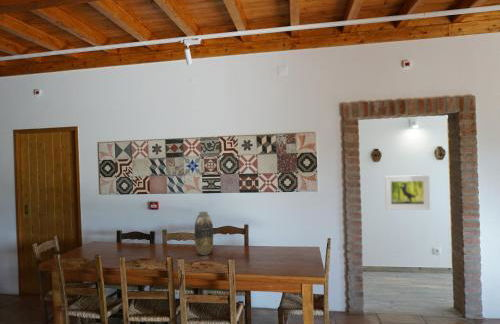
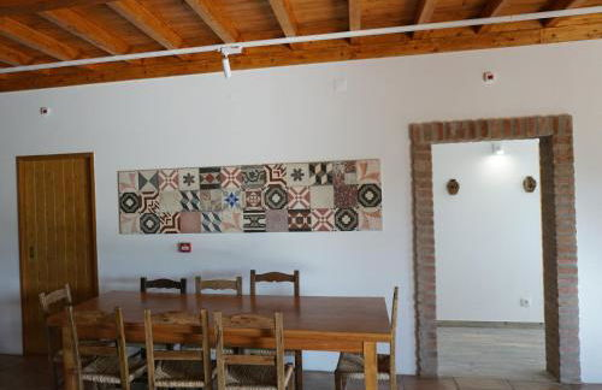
- vase (203, 233)
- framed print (407, 192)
